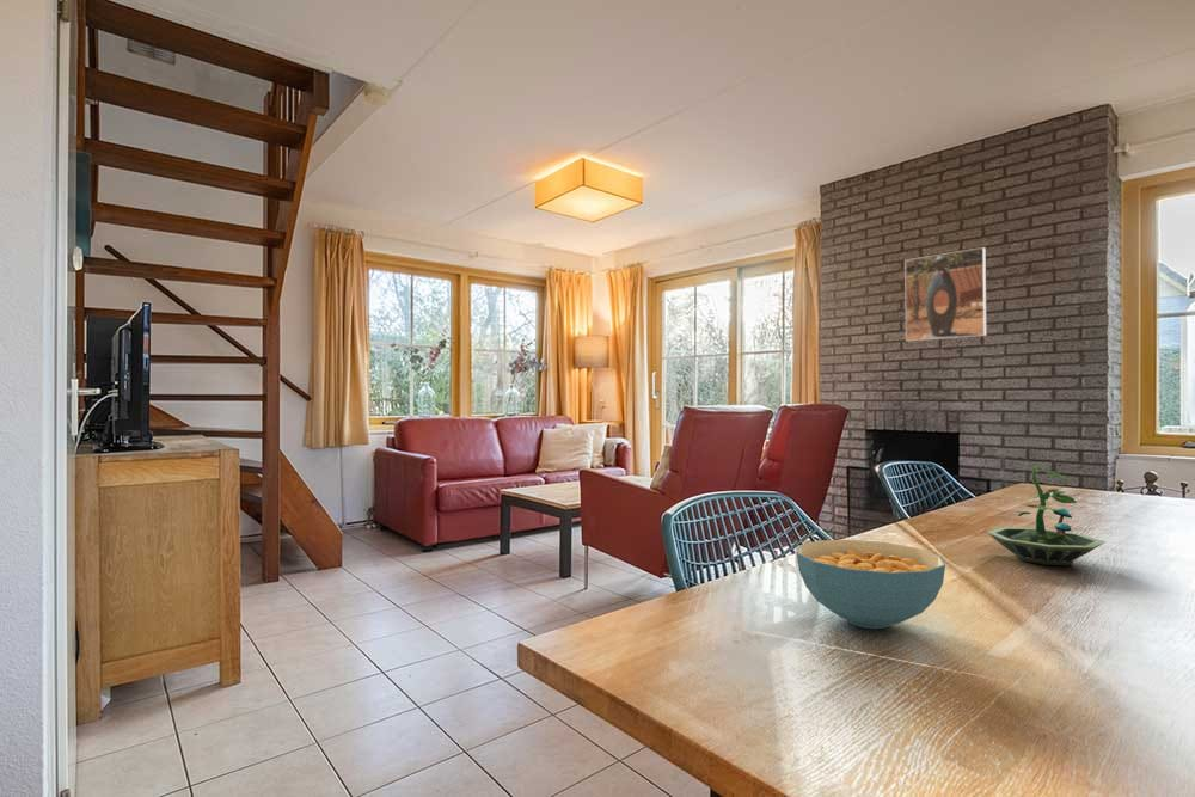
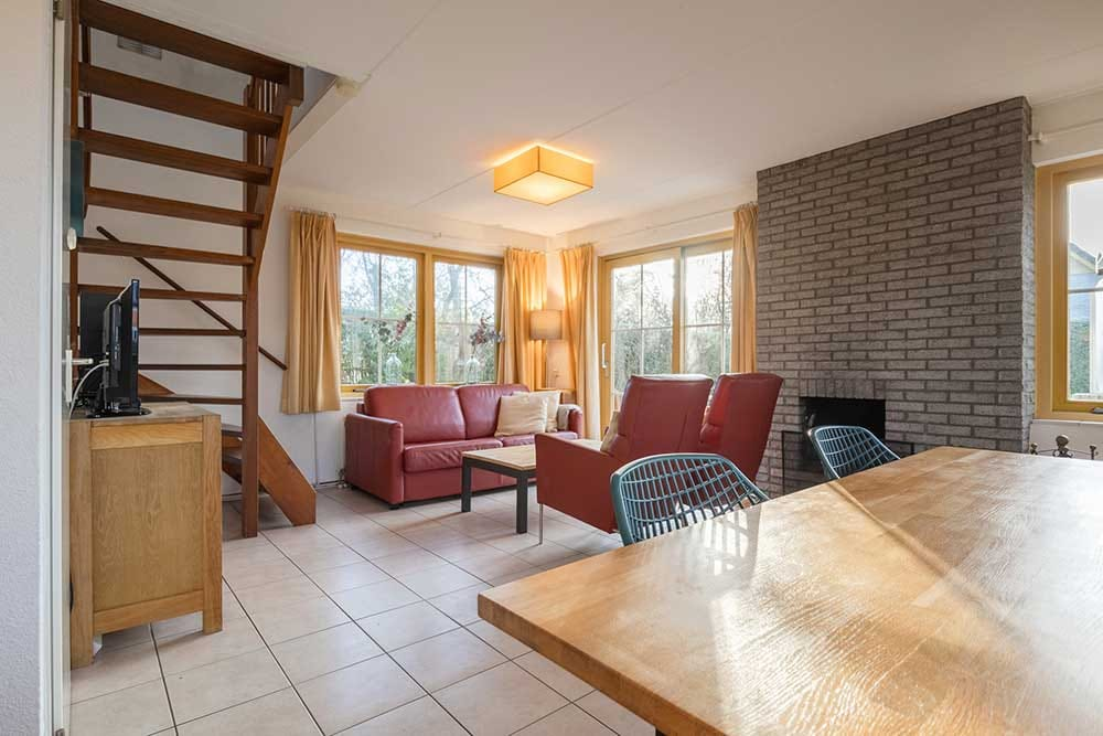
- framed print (944, 296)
- cereal bowl (868, 588)
- terrarium (1040, 486)
